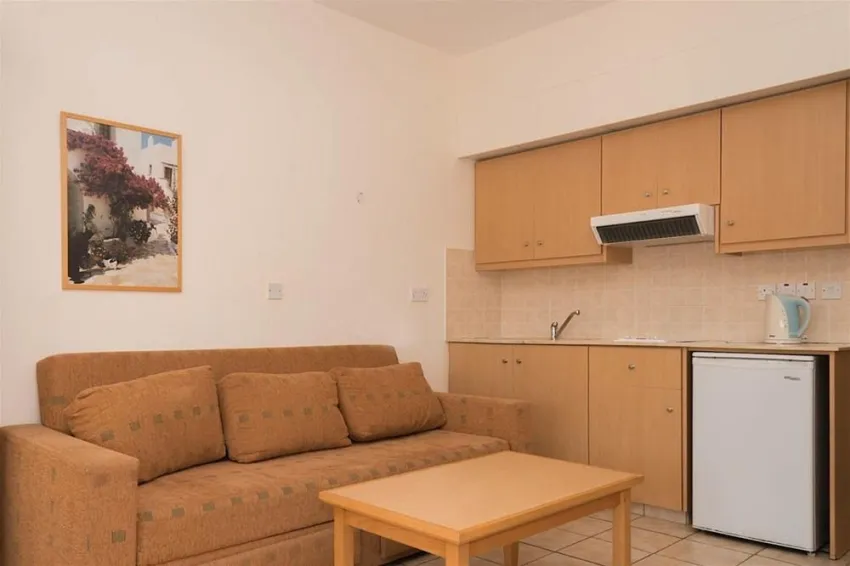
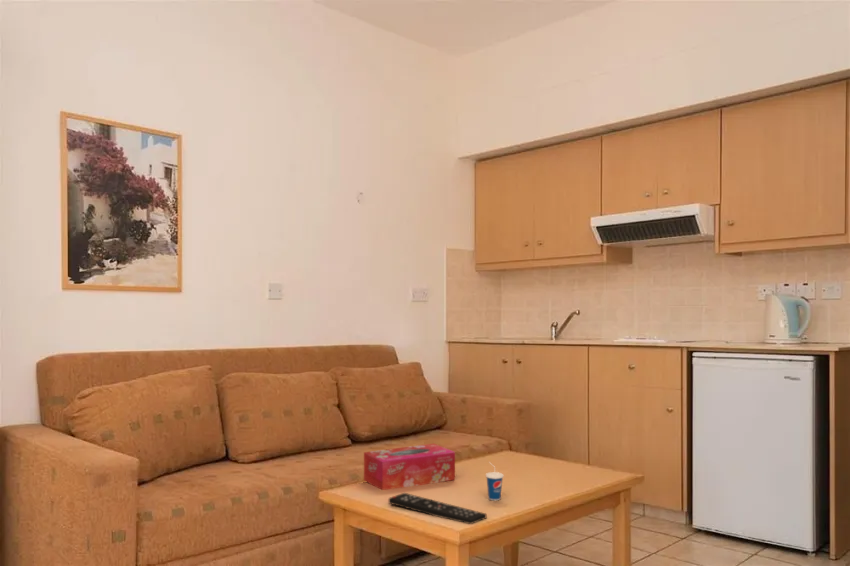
+ tissue box (409, 466)
+ cup (494, 479)
+ remote control (435, 507)
